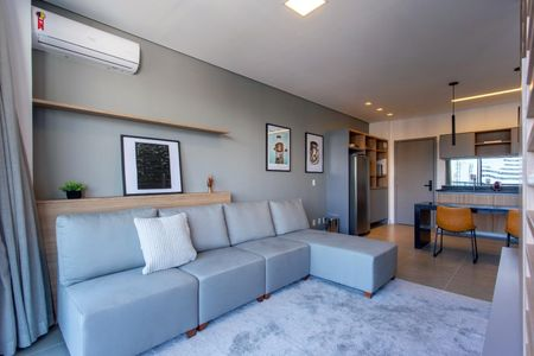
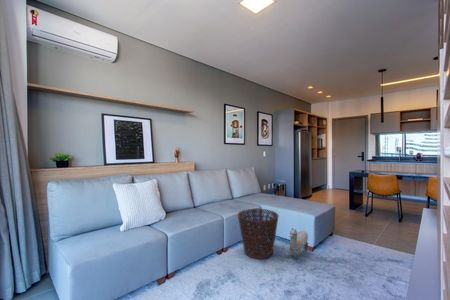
+ plush toy (297, 240)
+ basket (258, 233)
